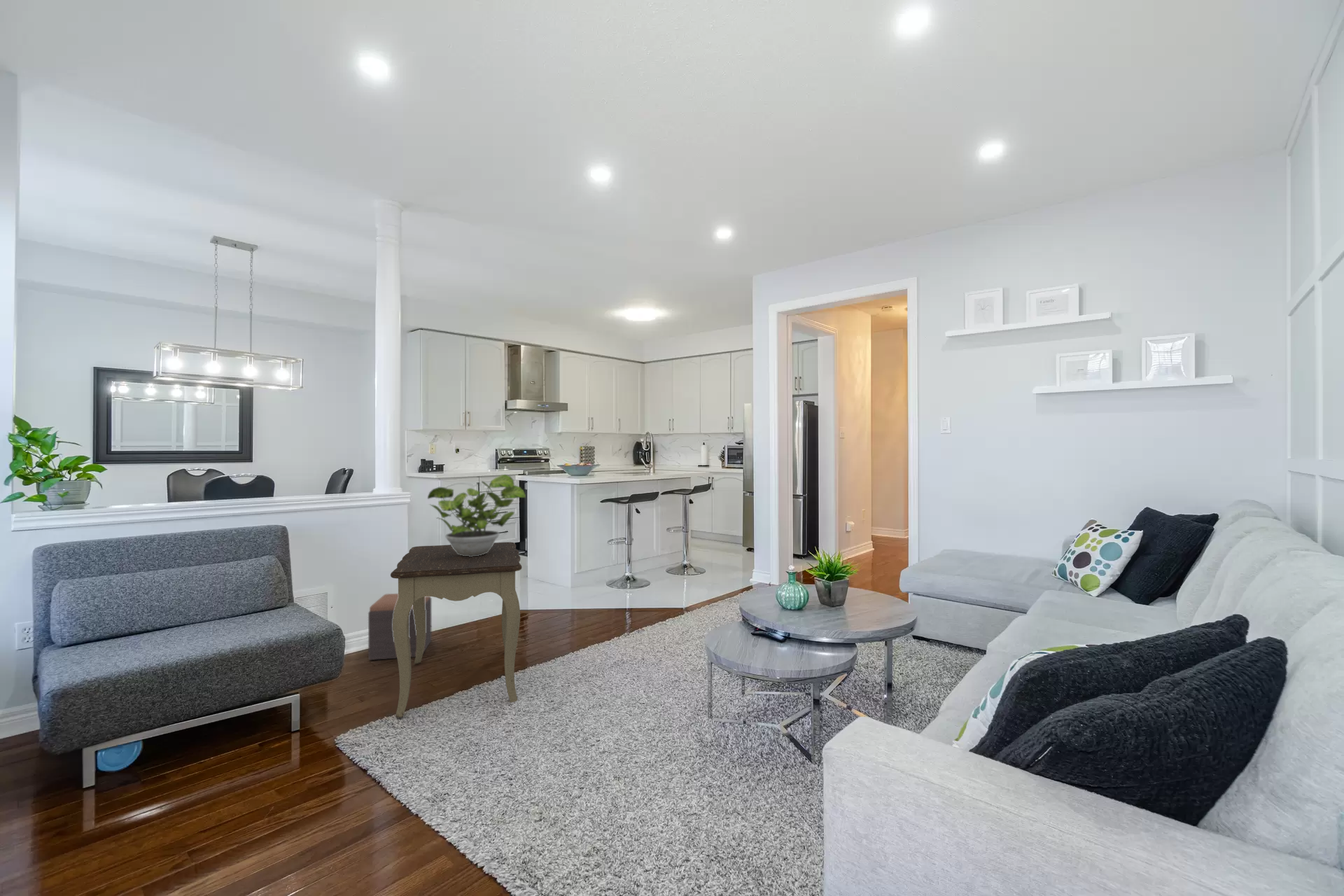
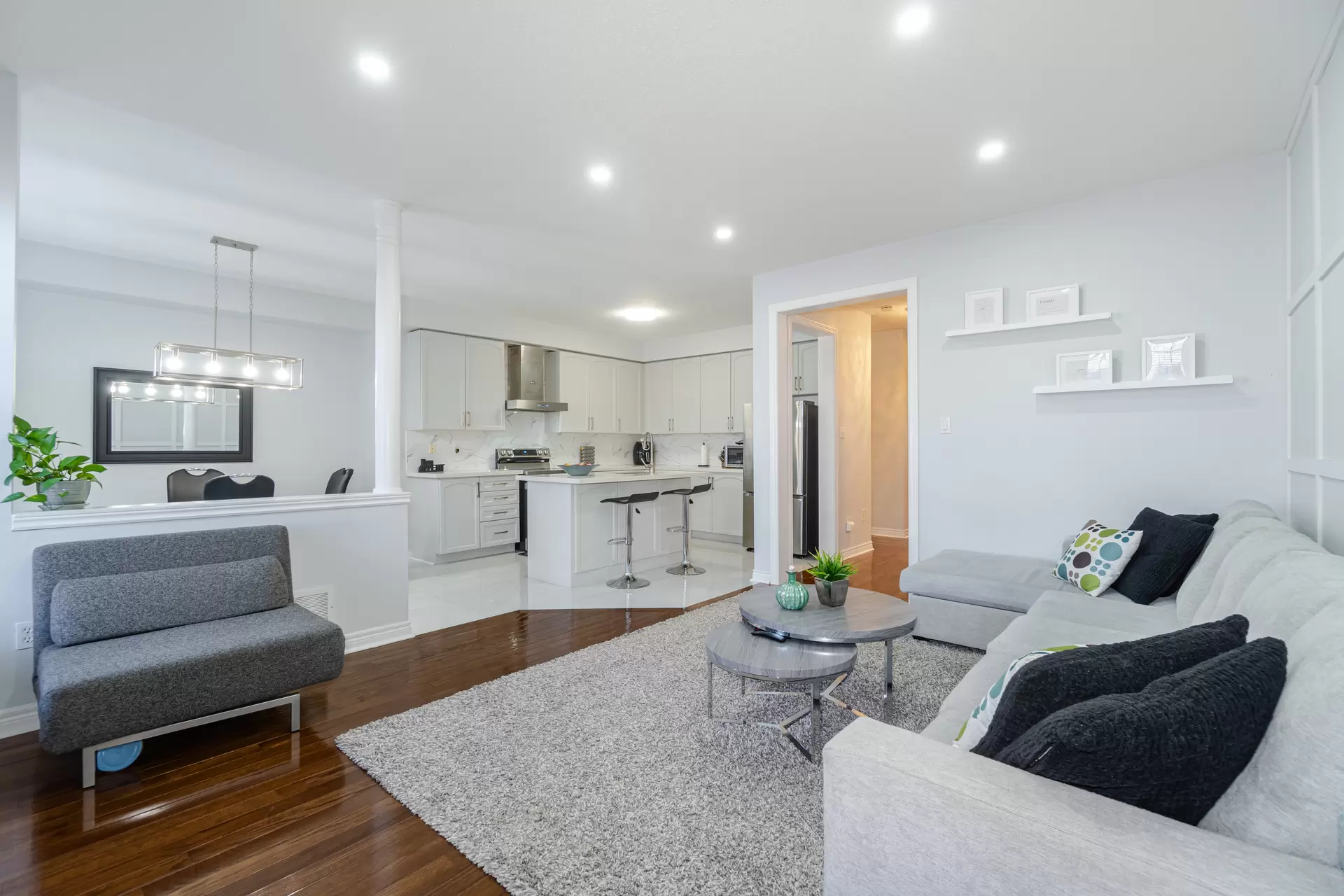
- side table (456, 601)
- footstool (409, 624)
- potted plant (477, 514)
